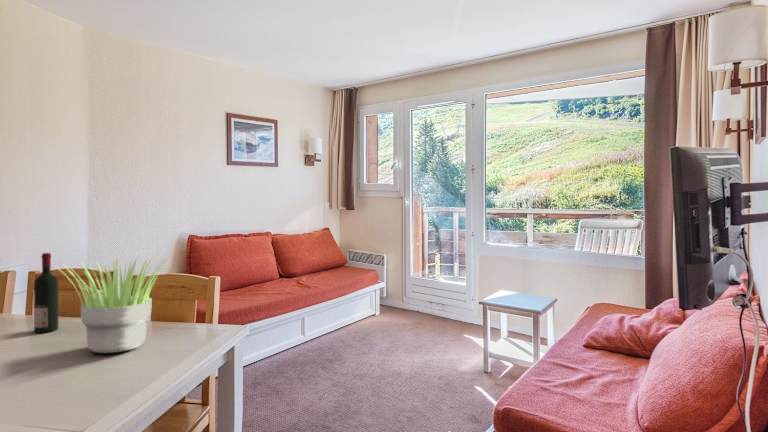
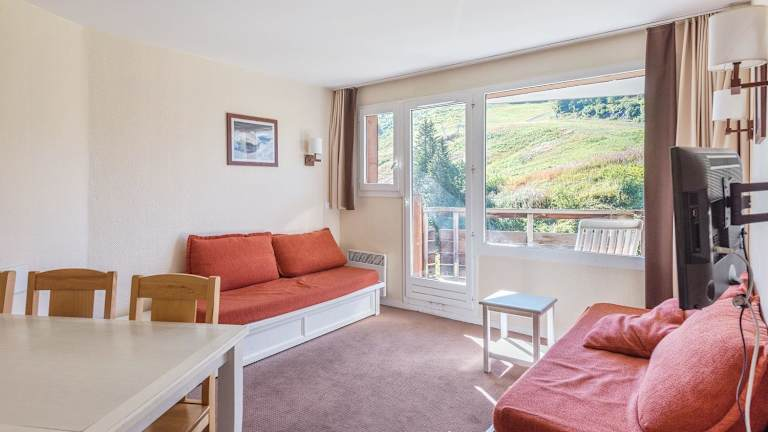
- alcohol (46, 291)
- potted plant (117, 304)
